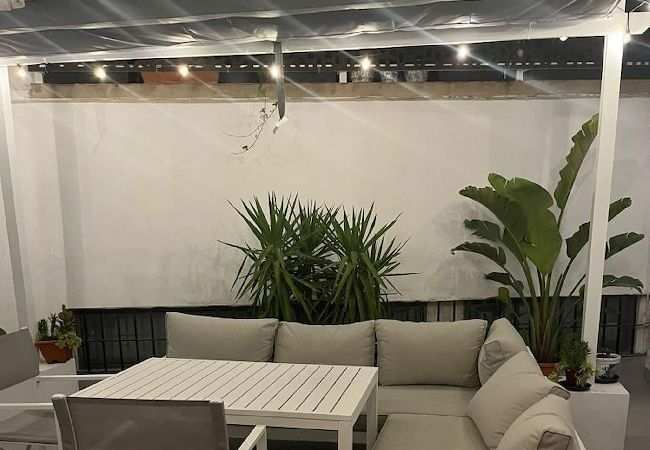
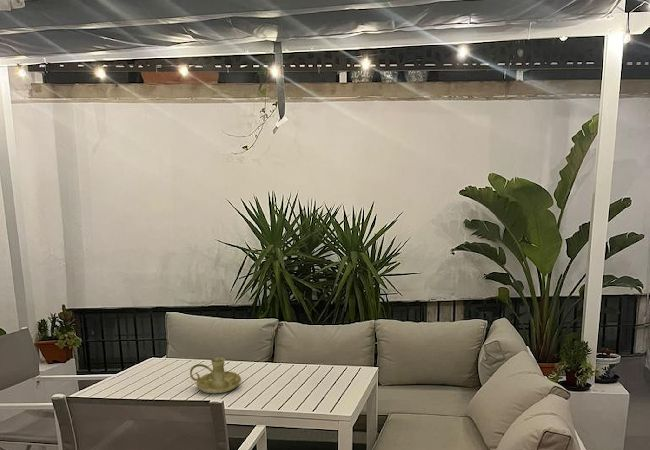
+ candle holder (213, 373)
